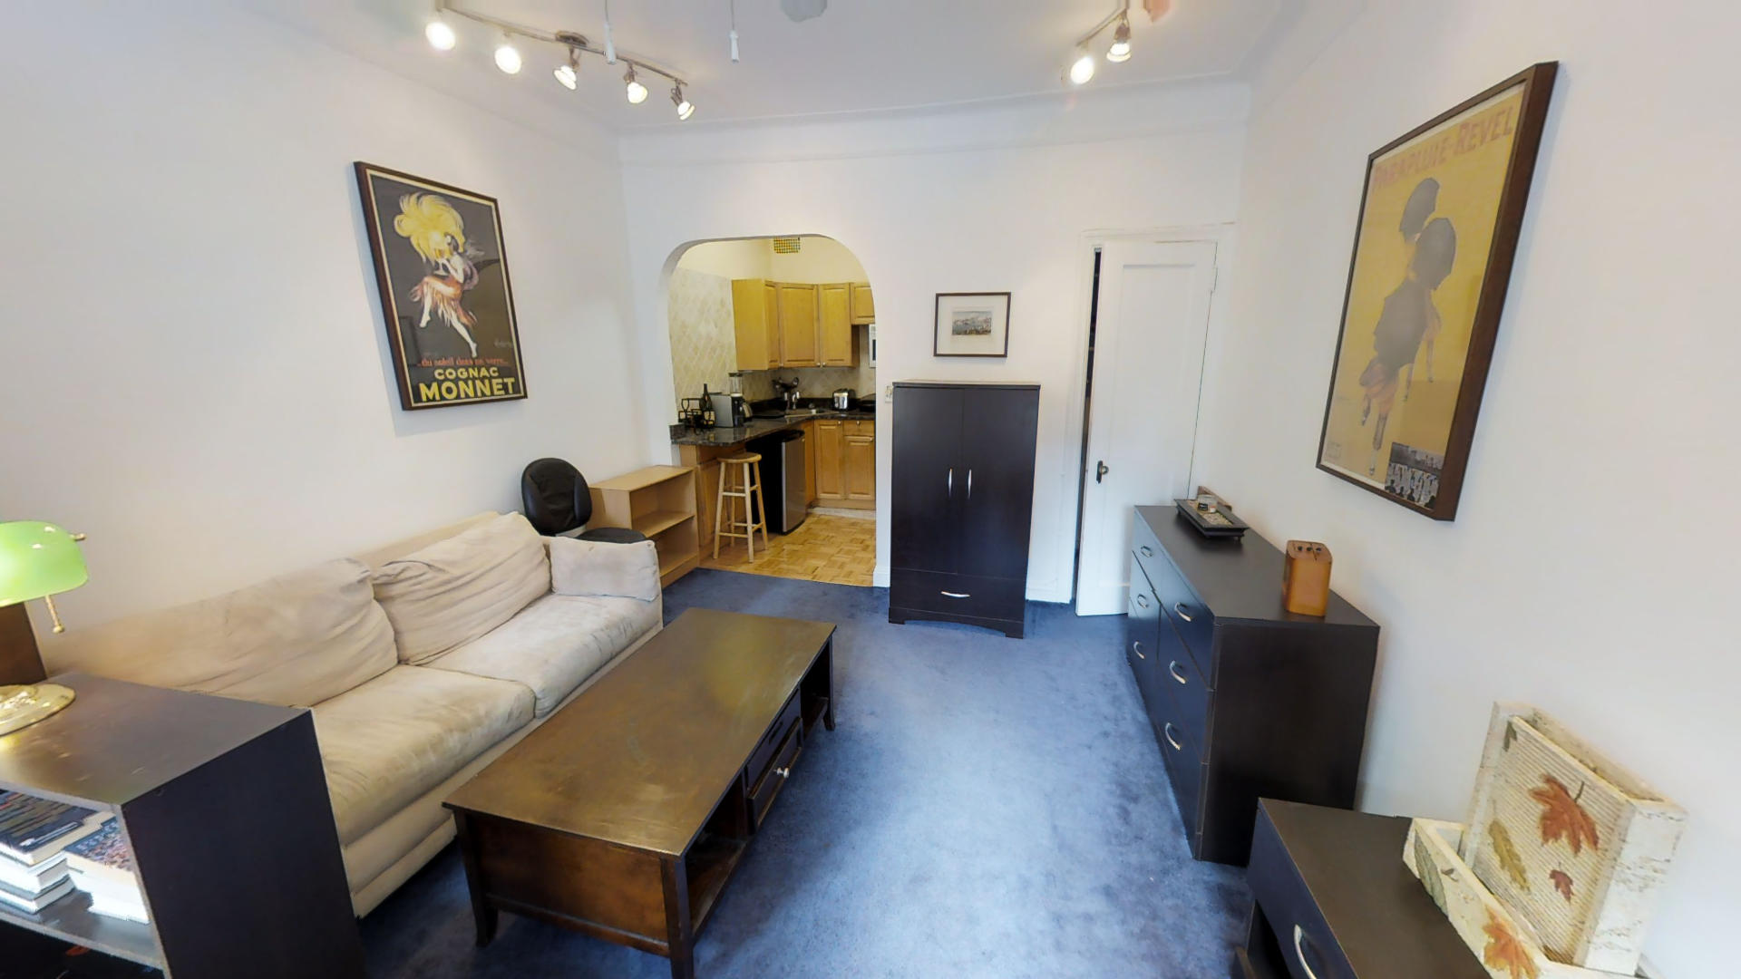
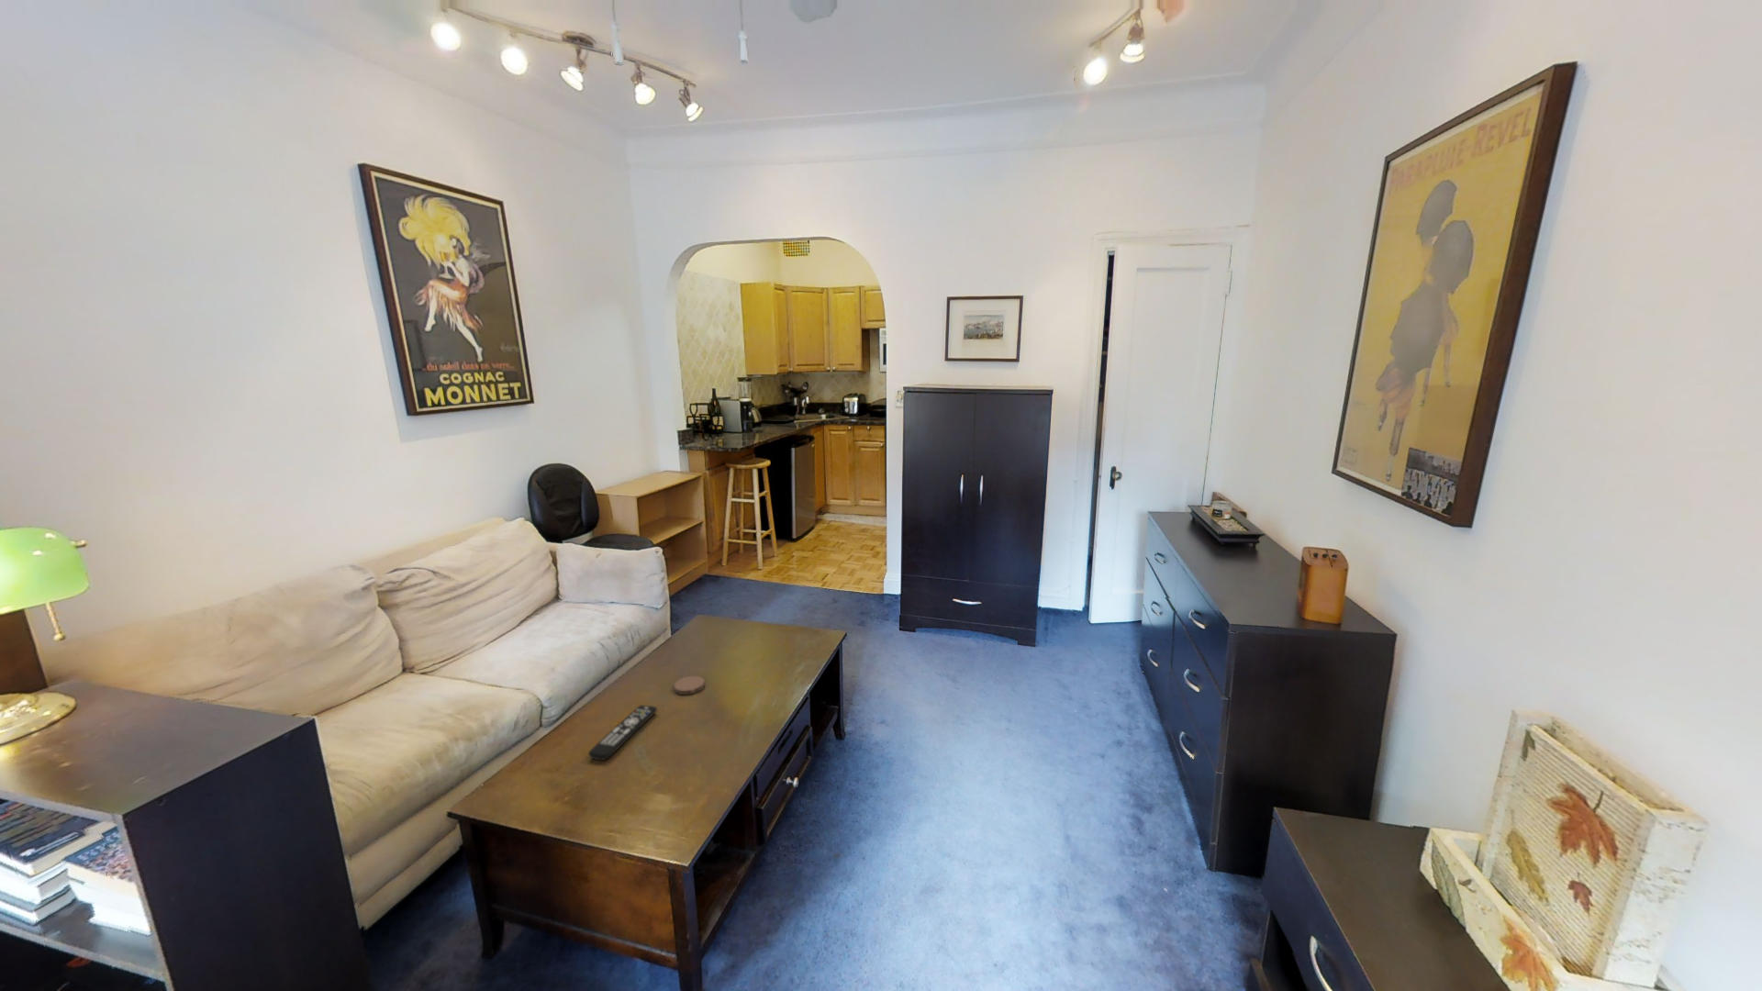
+ remote control (624, 731)
+ coaster (690, 685)
